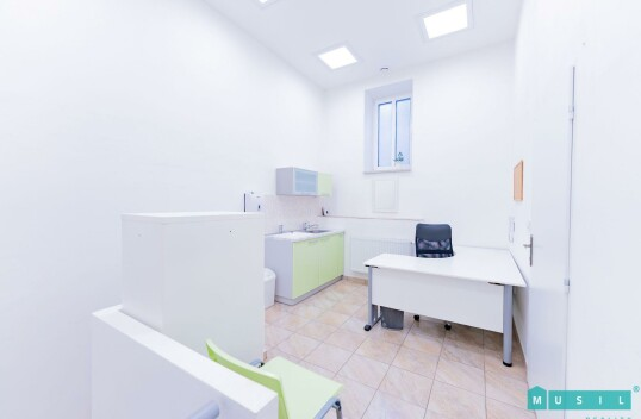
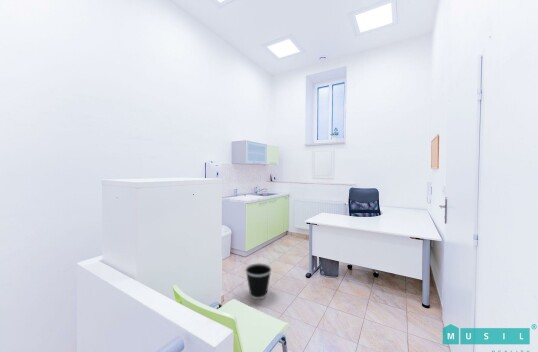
+ wastebasket (258, 281)
